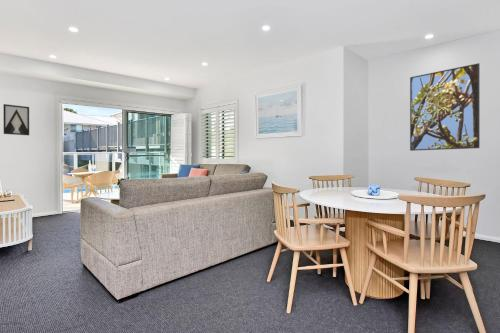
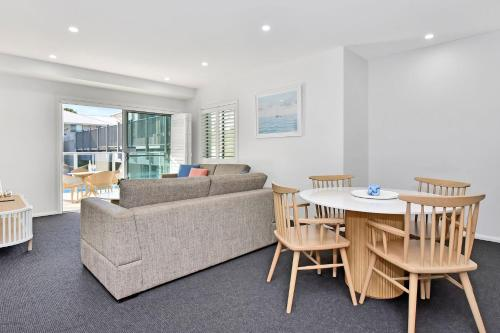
- wall art (16, 120)
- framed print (442, 110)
